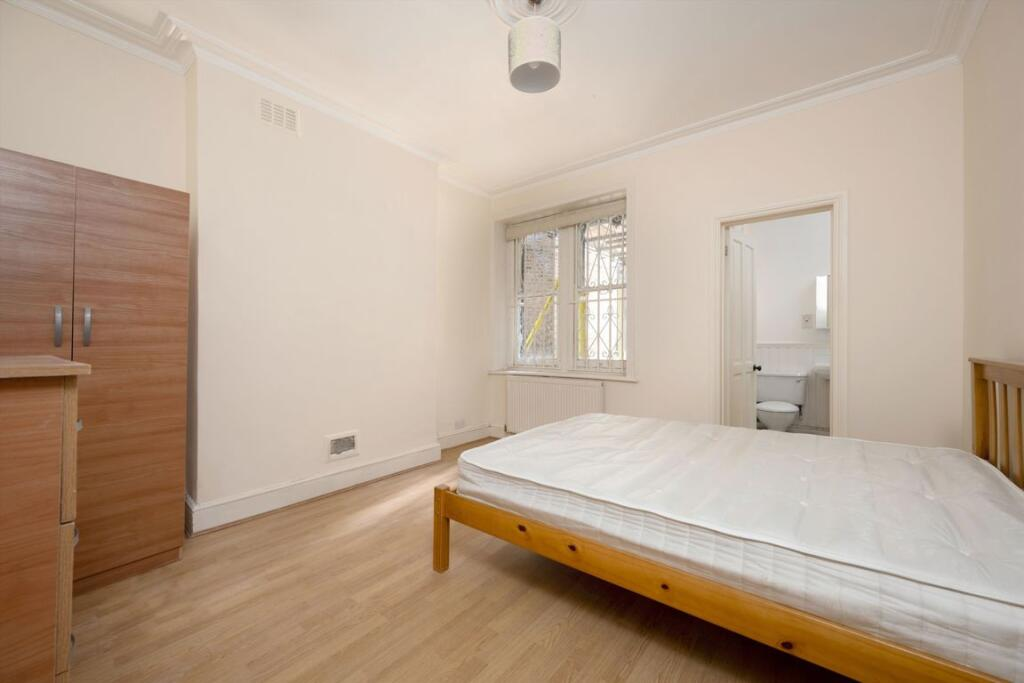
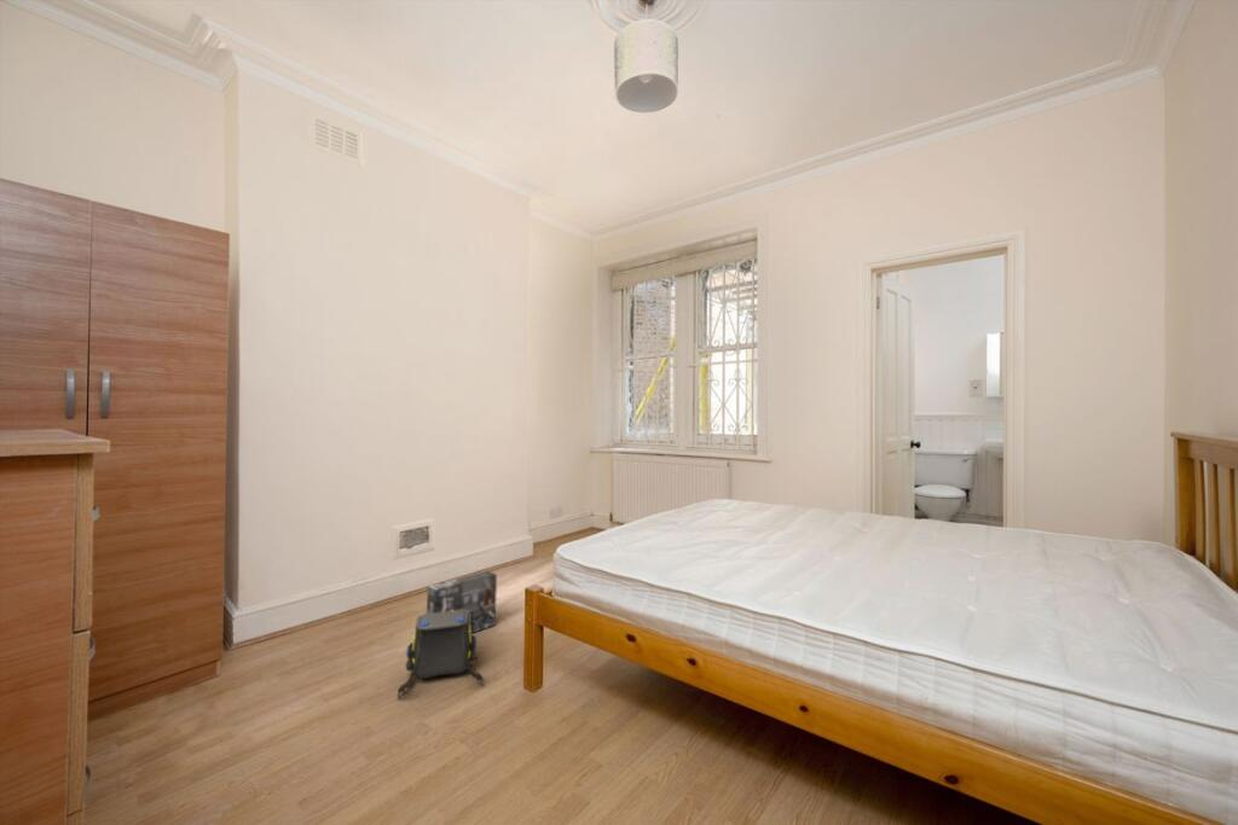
+ box (462, 606)
+ shoulder bag (441, 647)
